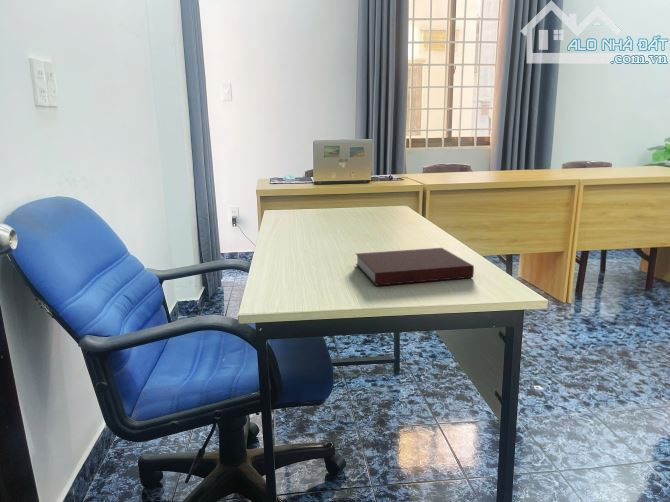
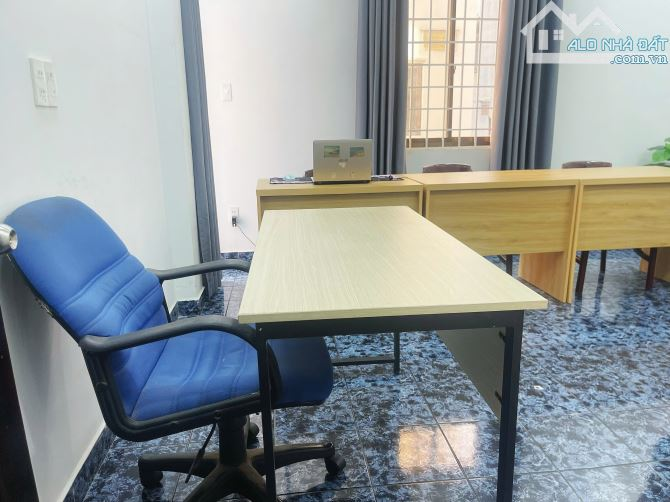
- notebook (411, 265)
